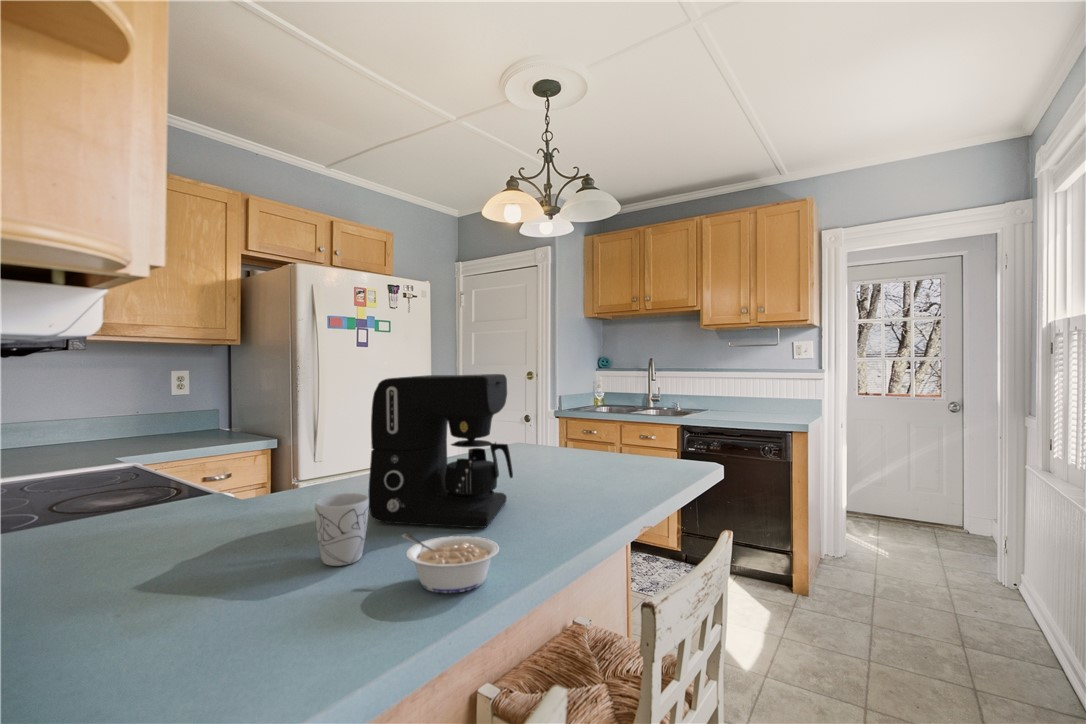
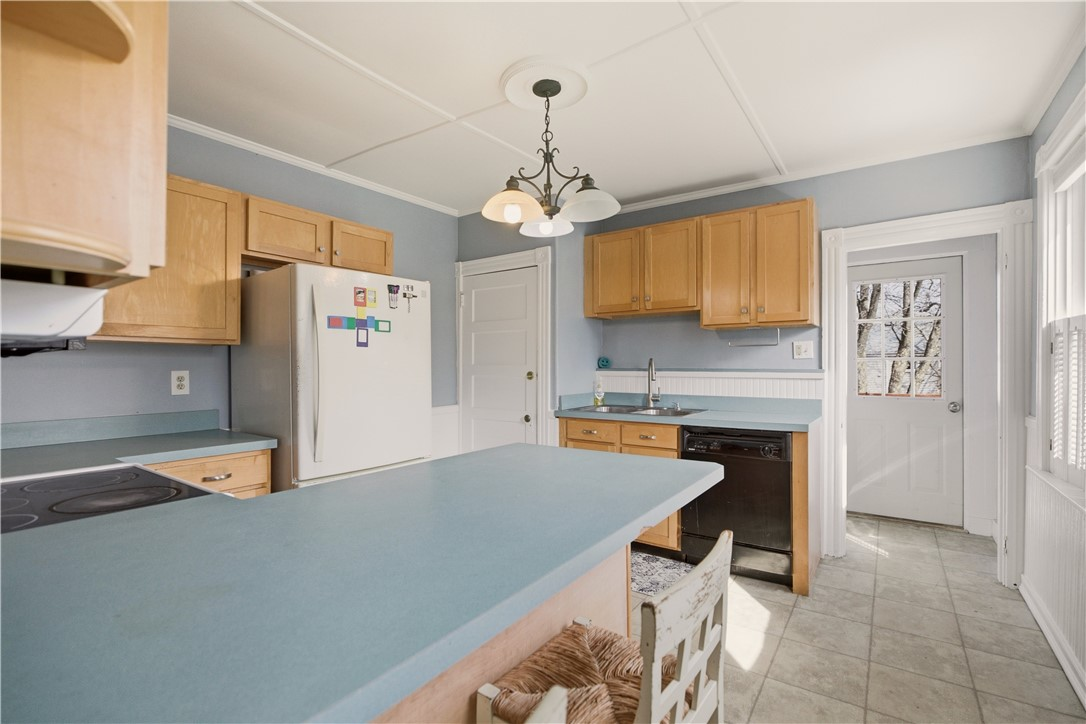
- mug (338, 527)
- legume (449, 562)
- coffee maker (446, 444)
